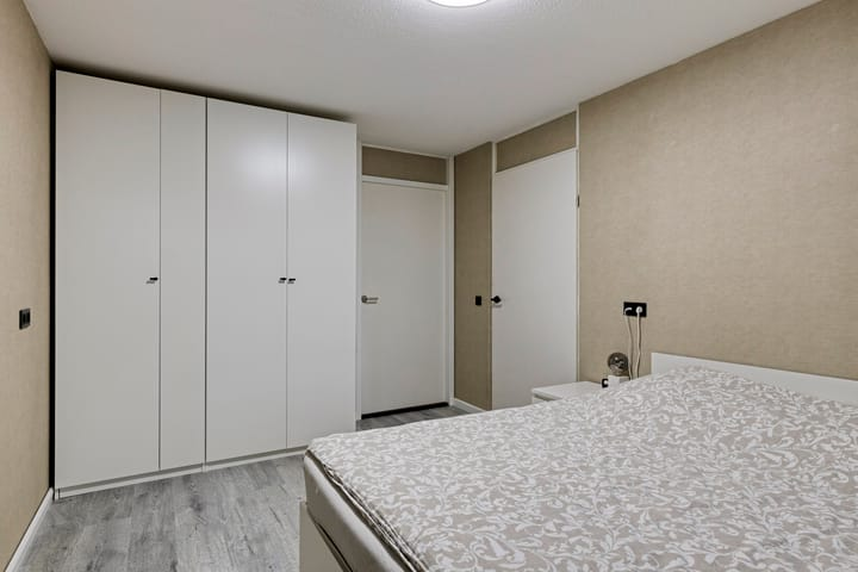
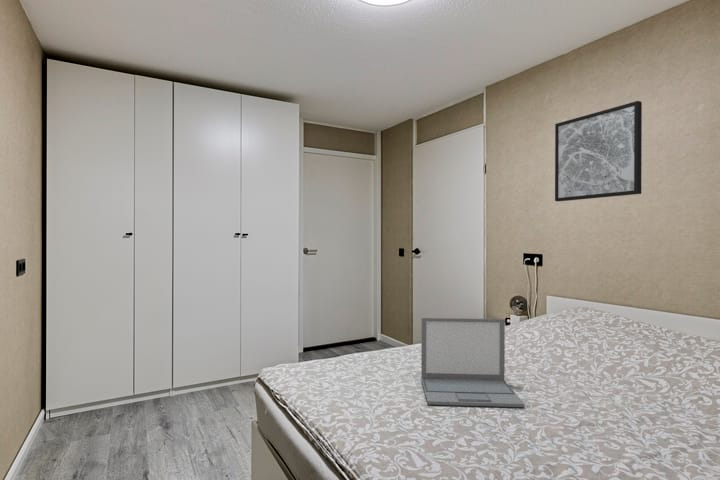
+ laptop (468, 358)
+ wall art (594, 155)
